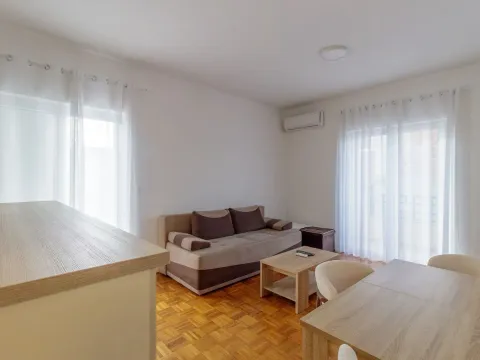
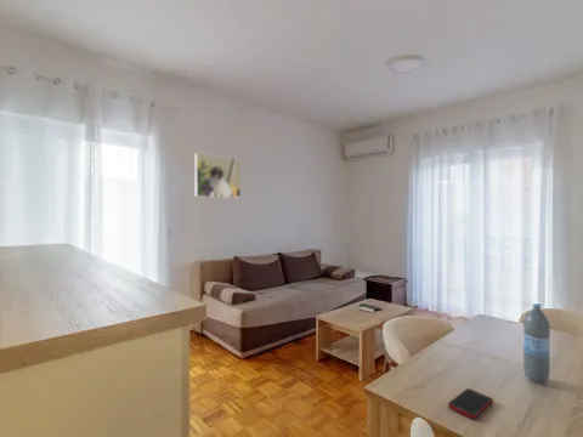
+ water bottle (536, 341)
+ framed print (219, 177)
+ cell phone (470, 402)
